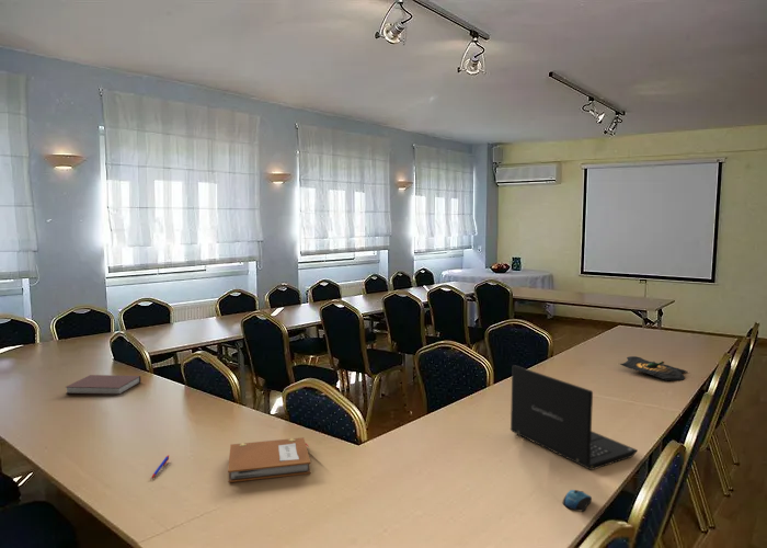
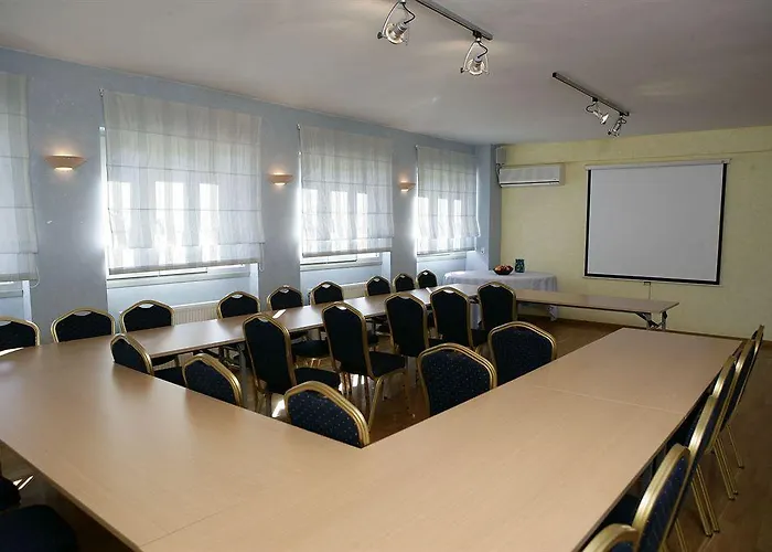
- computer mouse (576, 495)
- laptop (571, 408)
- pen (160, 466)
- tequila (652, 365)
- notebook (104, 384)
- notebook (271, 457)
